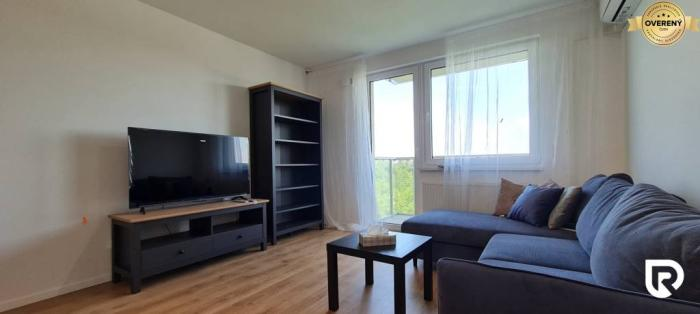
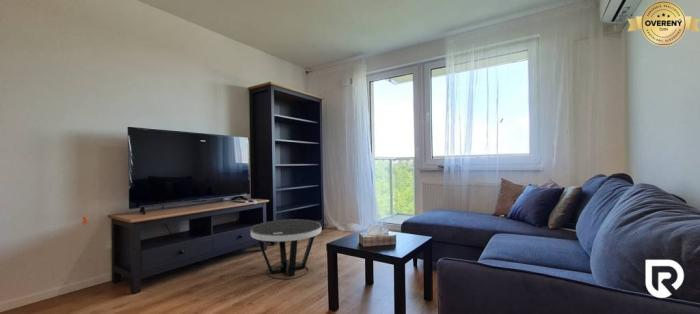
+ side table (285, 247)
